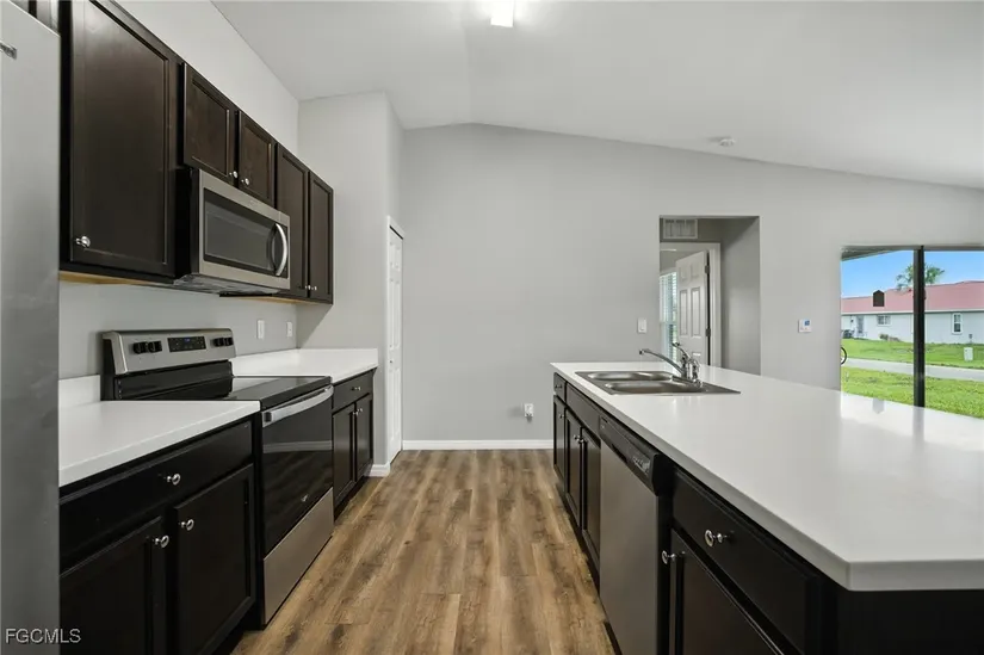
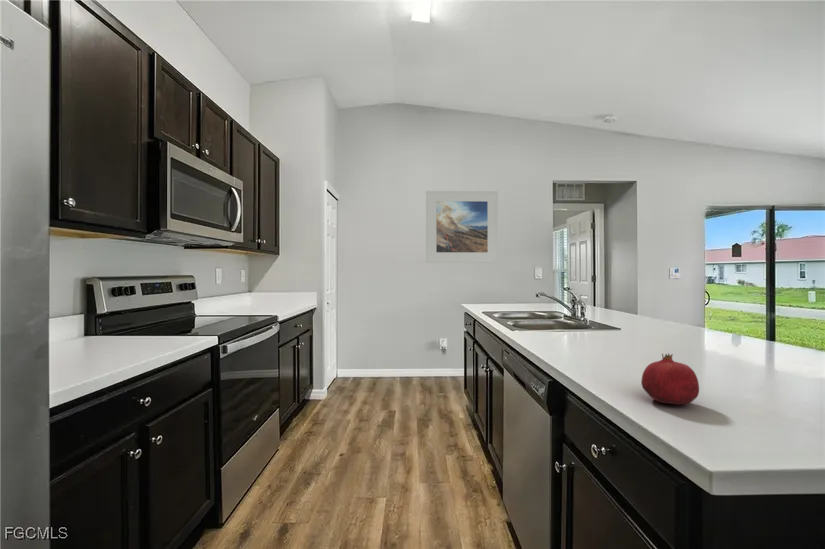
+ fruit (669, 377)
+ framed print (461, 226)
